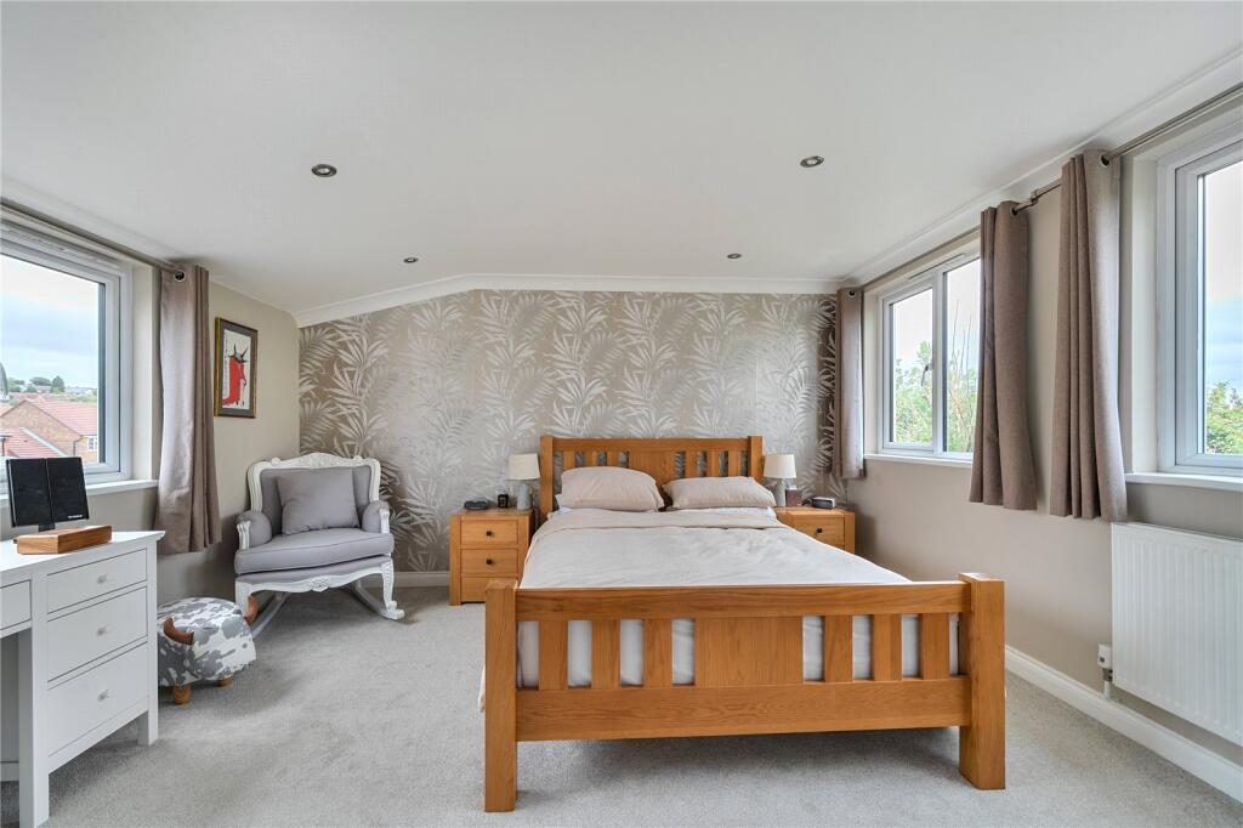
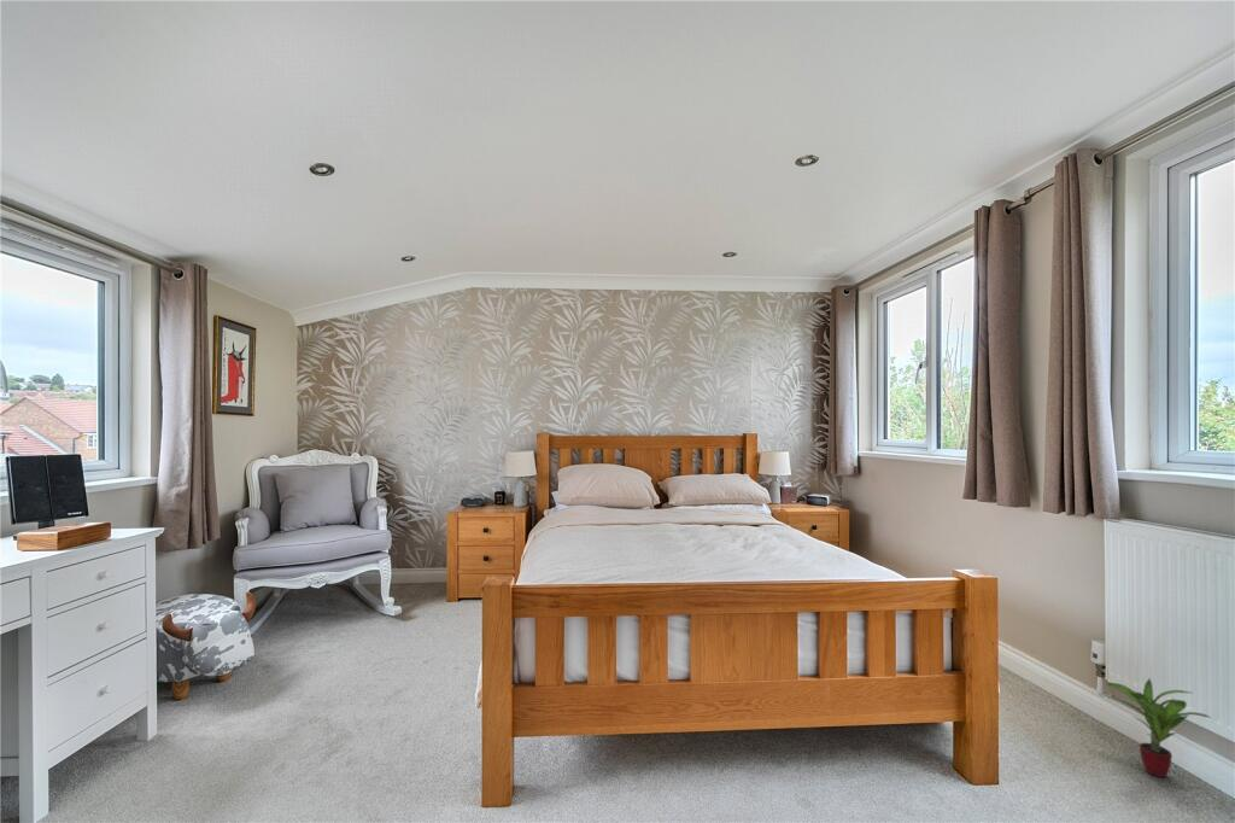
+ potted plant (1151, 730)
